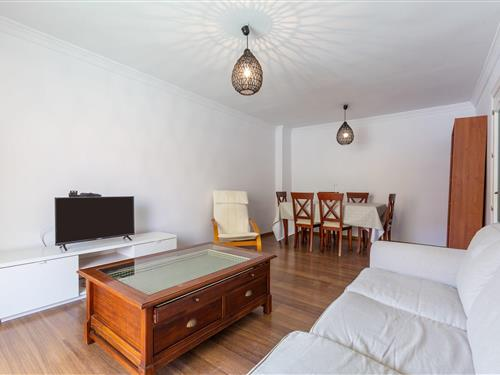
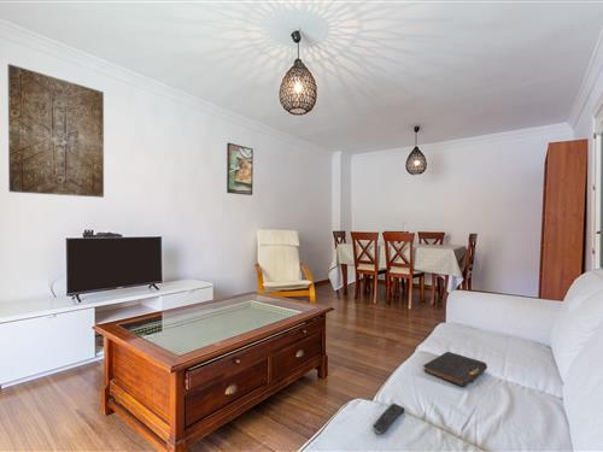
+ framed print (240, 170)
+ wall art (60, 137)
+ book (455, 366)
+ remote control (388, 418)
